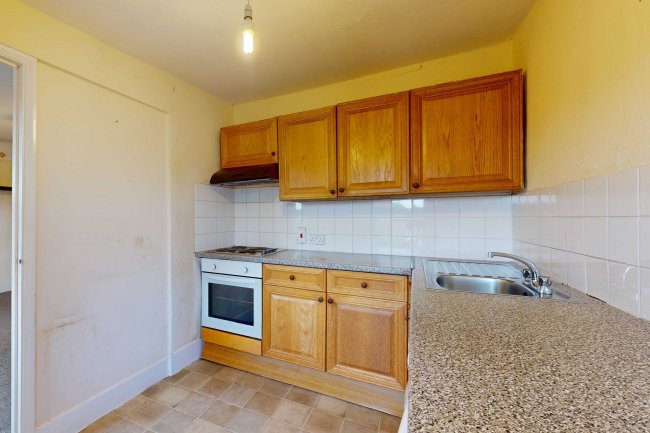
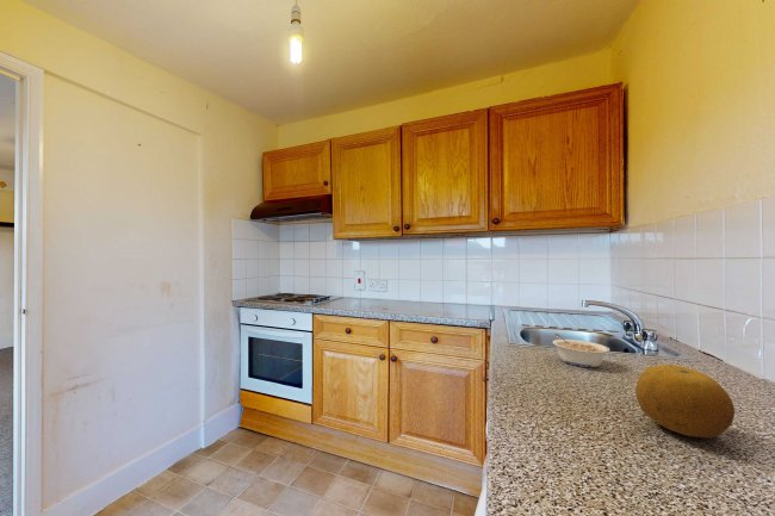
+ legume (577, 350)
+ fruit (681, 399)
